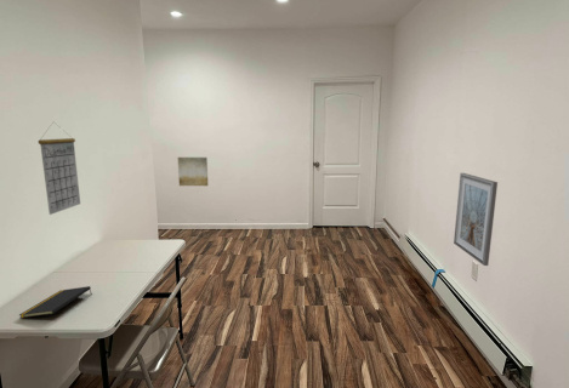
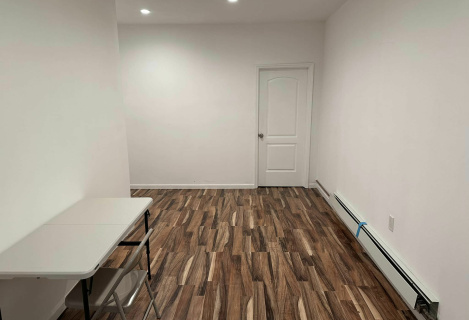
- wall art (193, 171)
- notepad (56, 301)
- picture frame (473, 216)
- calendar (61, 166)
